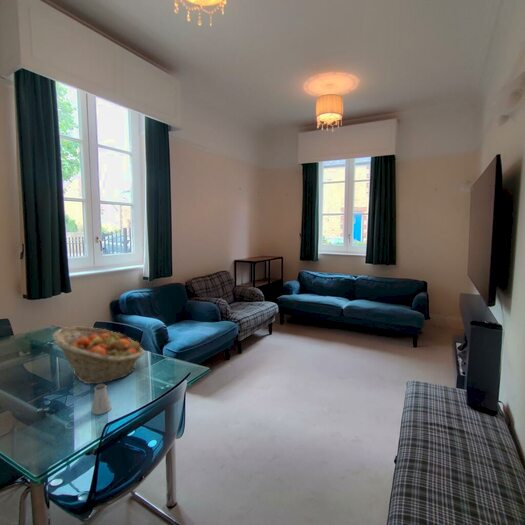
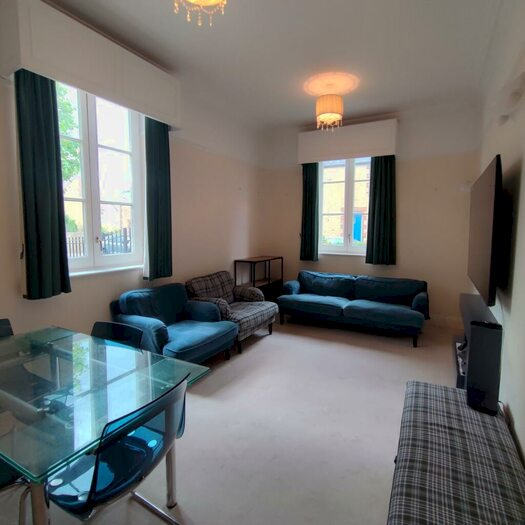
- fruit basket (100, 349)
- saltshaker (100, 397)
